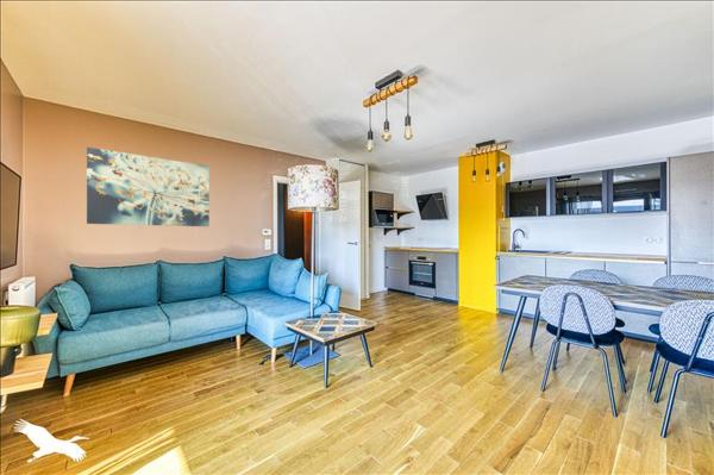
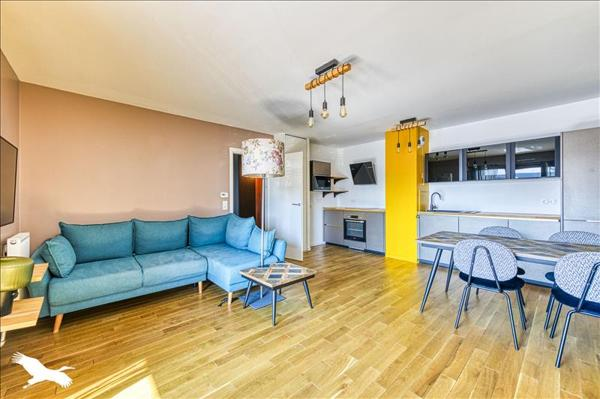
- wall art (155, 190)
